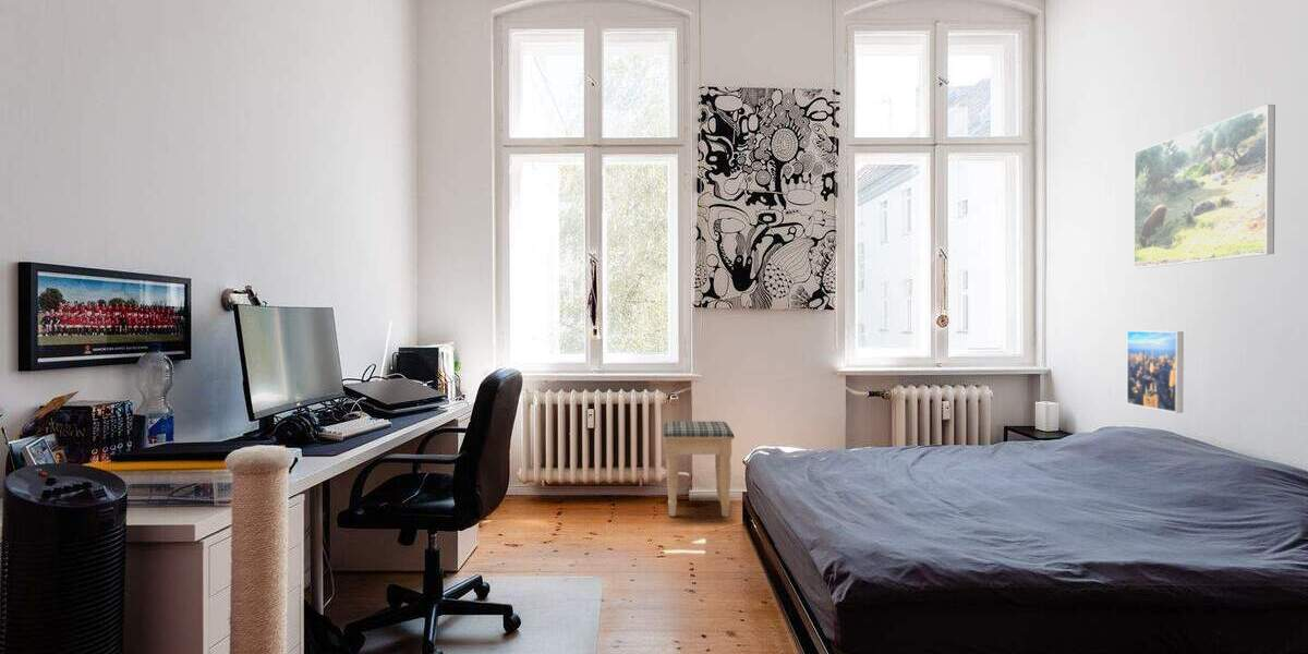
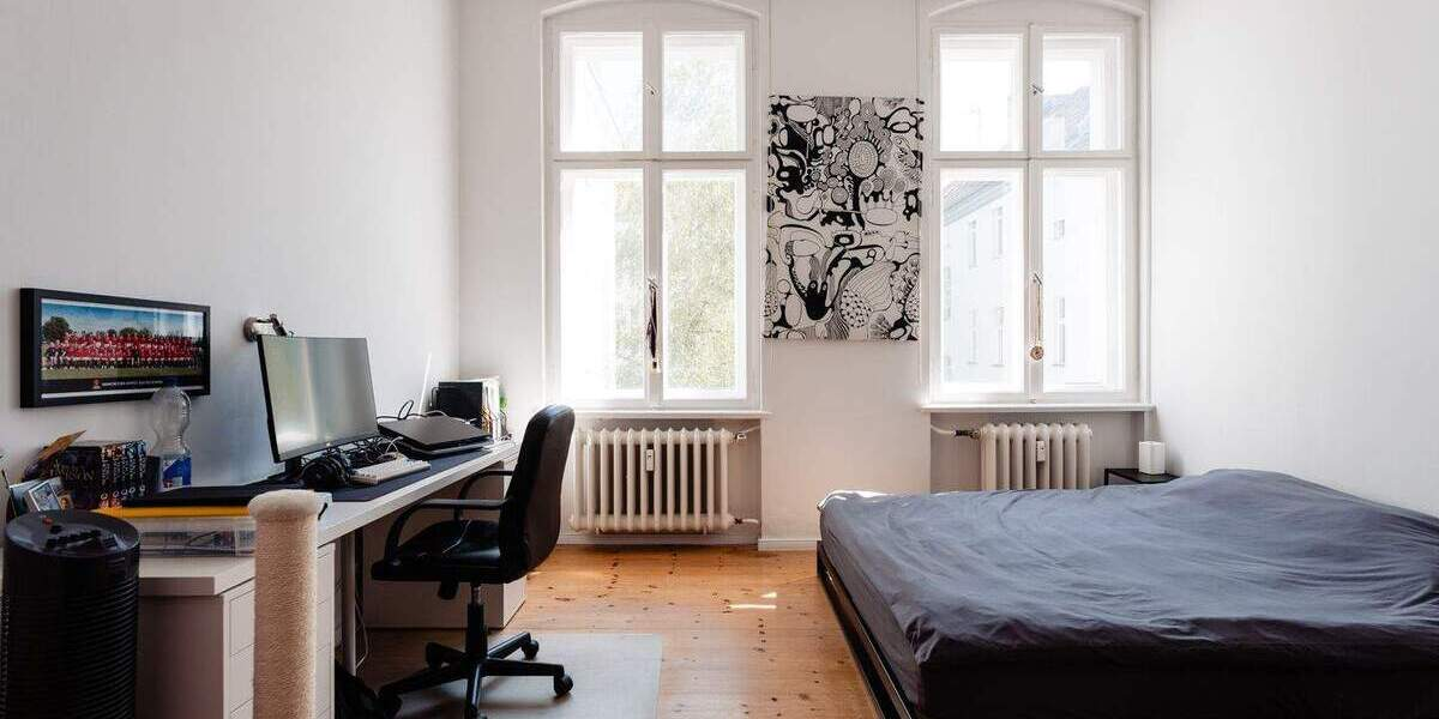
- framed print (1153, 370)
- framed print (1195, 196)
- footstool (697, 453)
